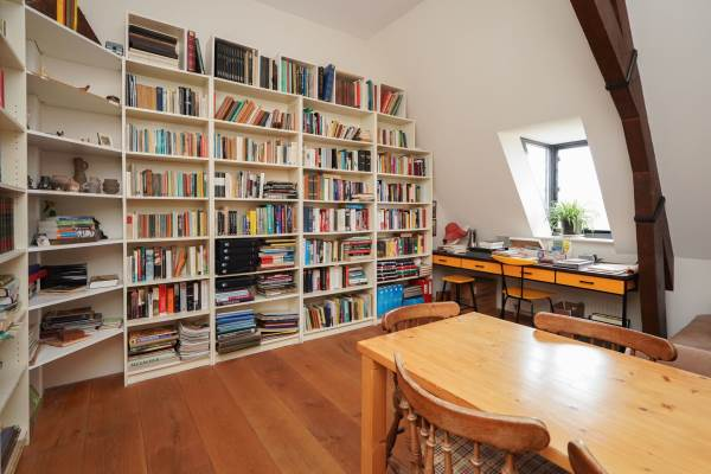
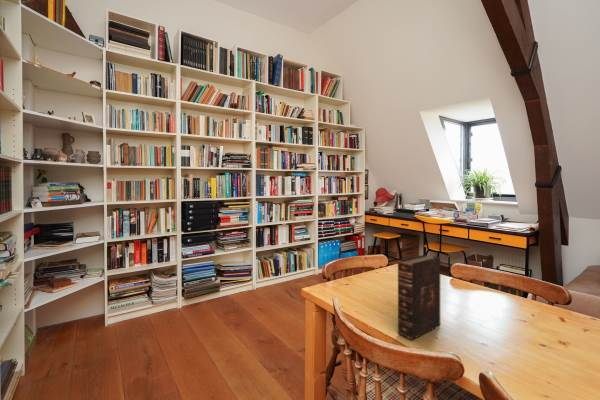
+ bible (419, 293)
